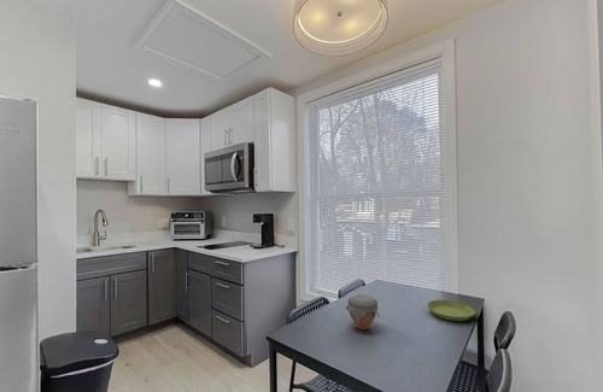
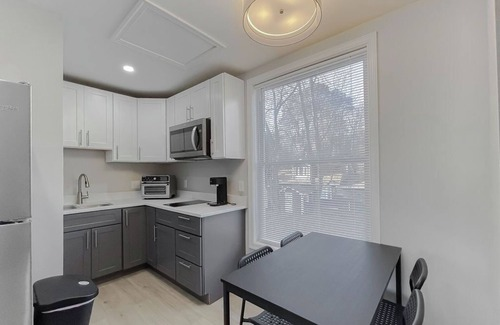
- jar (362, 311)
- saucer (450, 310)
